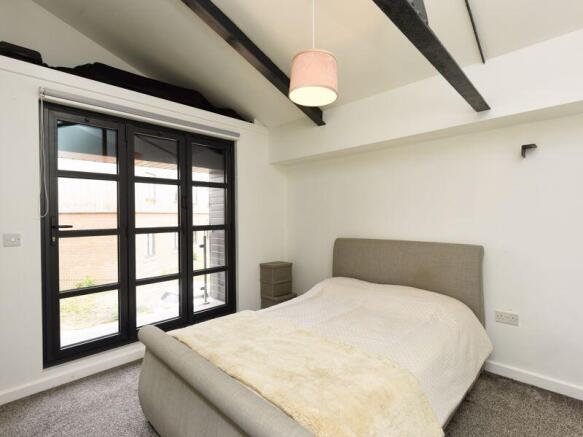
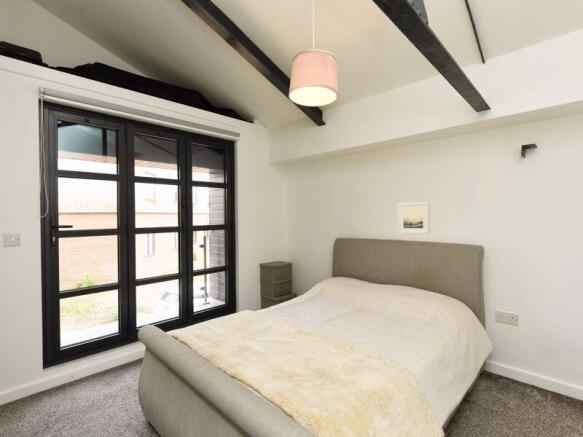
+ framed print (413, 218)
